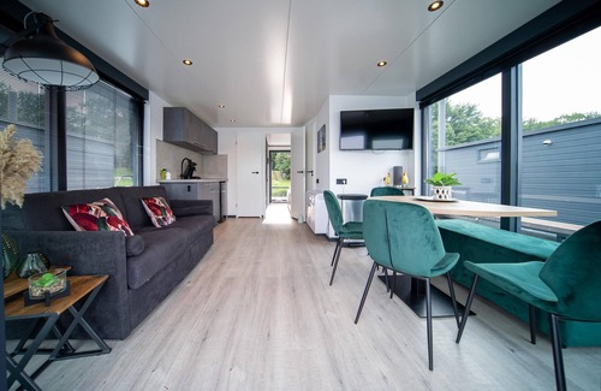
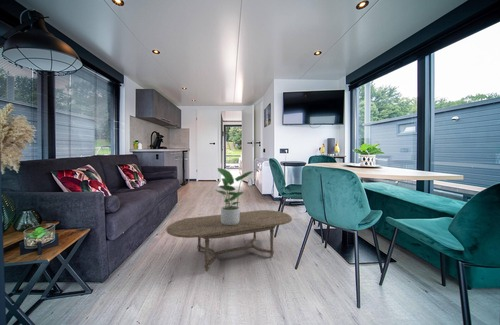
+ potted plant (232, 196)
+ coffee table (234, 235)
